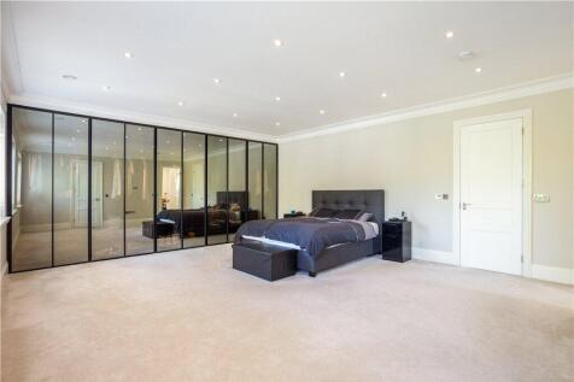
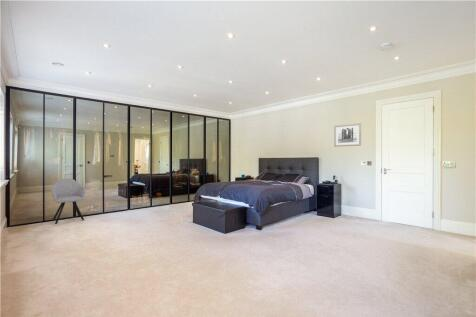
+ chair (68, 199)
+ wall art (347, 135)
